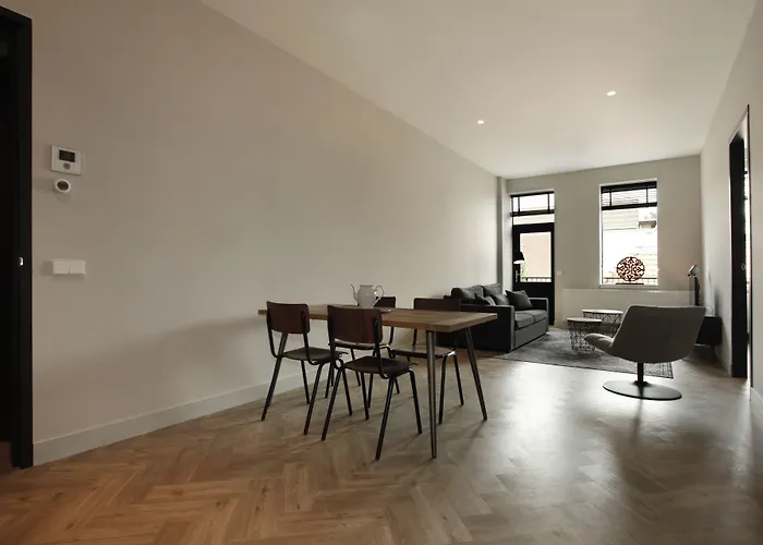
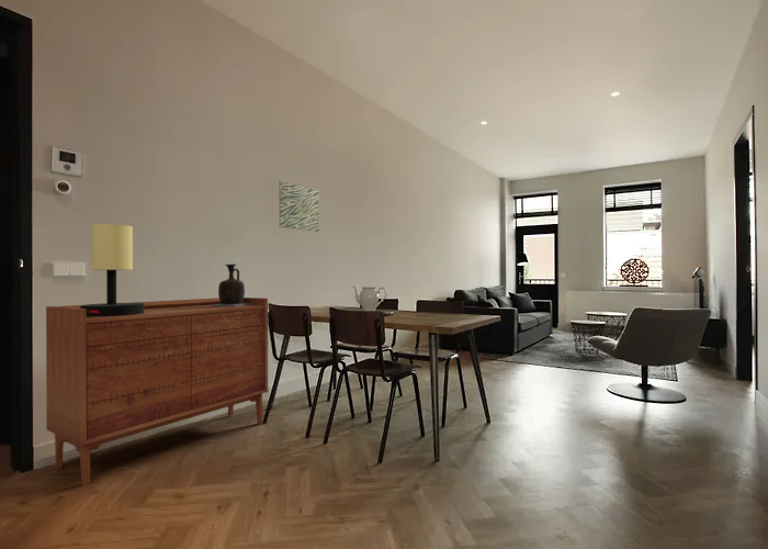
+ vase (231, 284)
+ table lamp (113, 269)
+ wall art (300, 208)
+ sideboard (172, 372)
